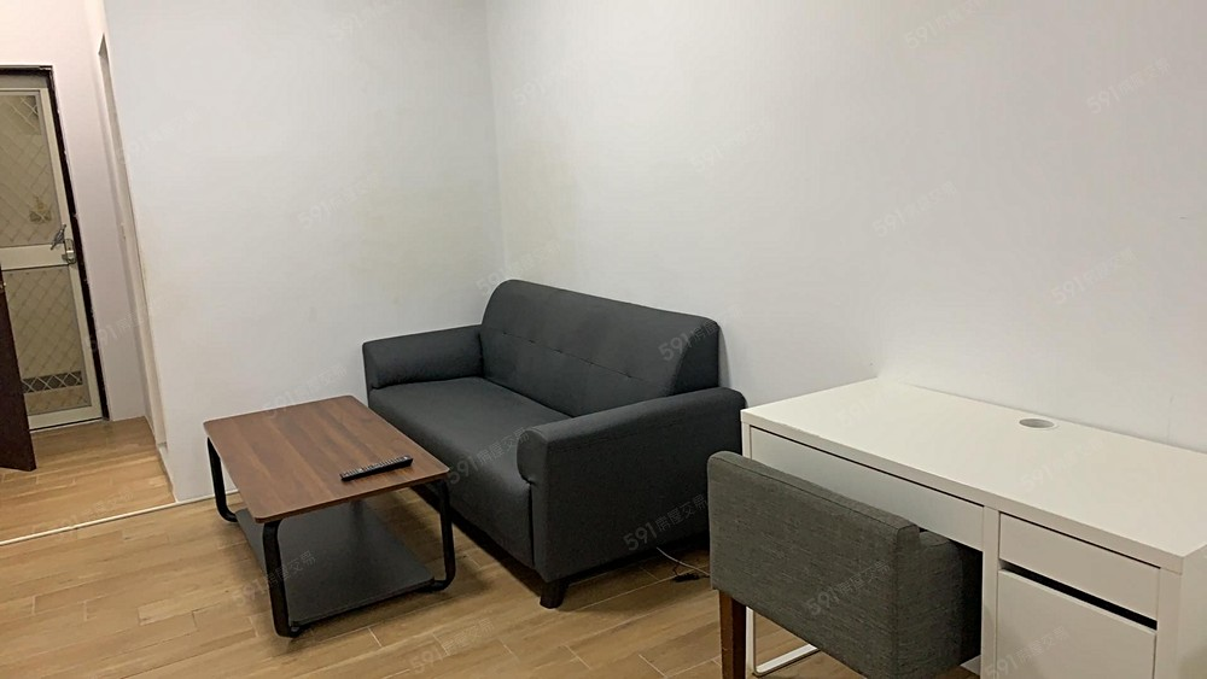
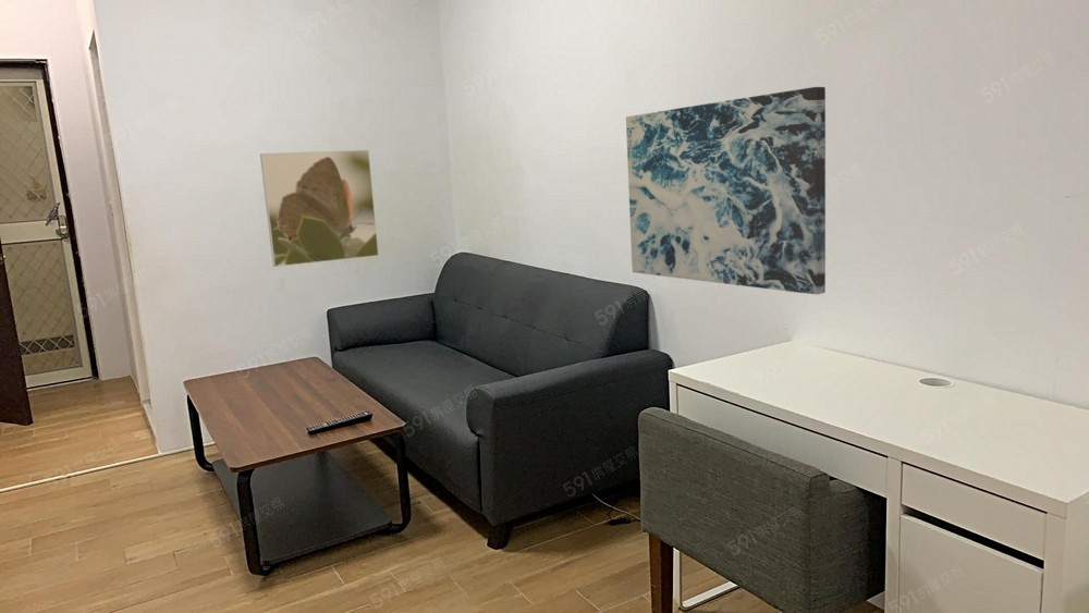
+ wall art (713, 194)
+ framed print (321, 207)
